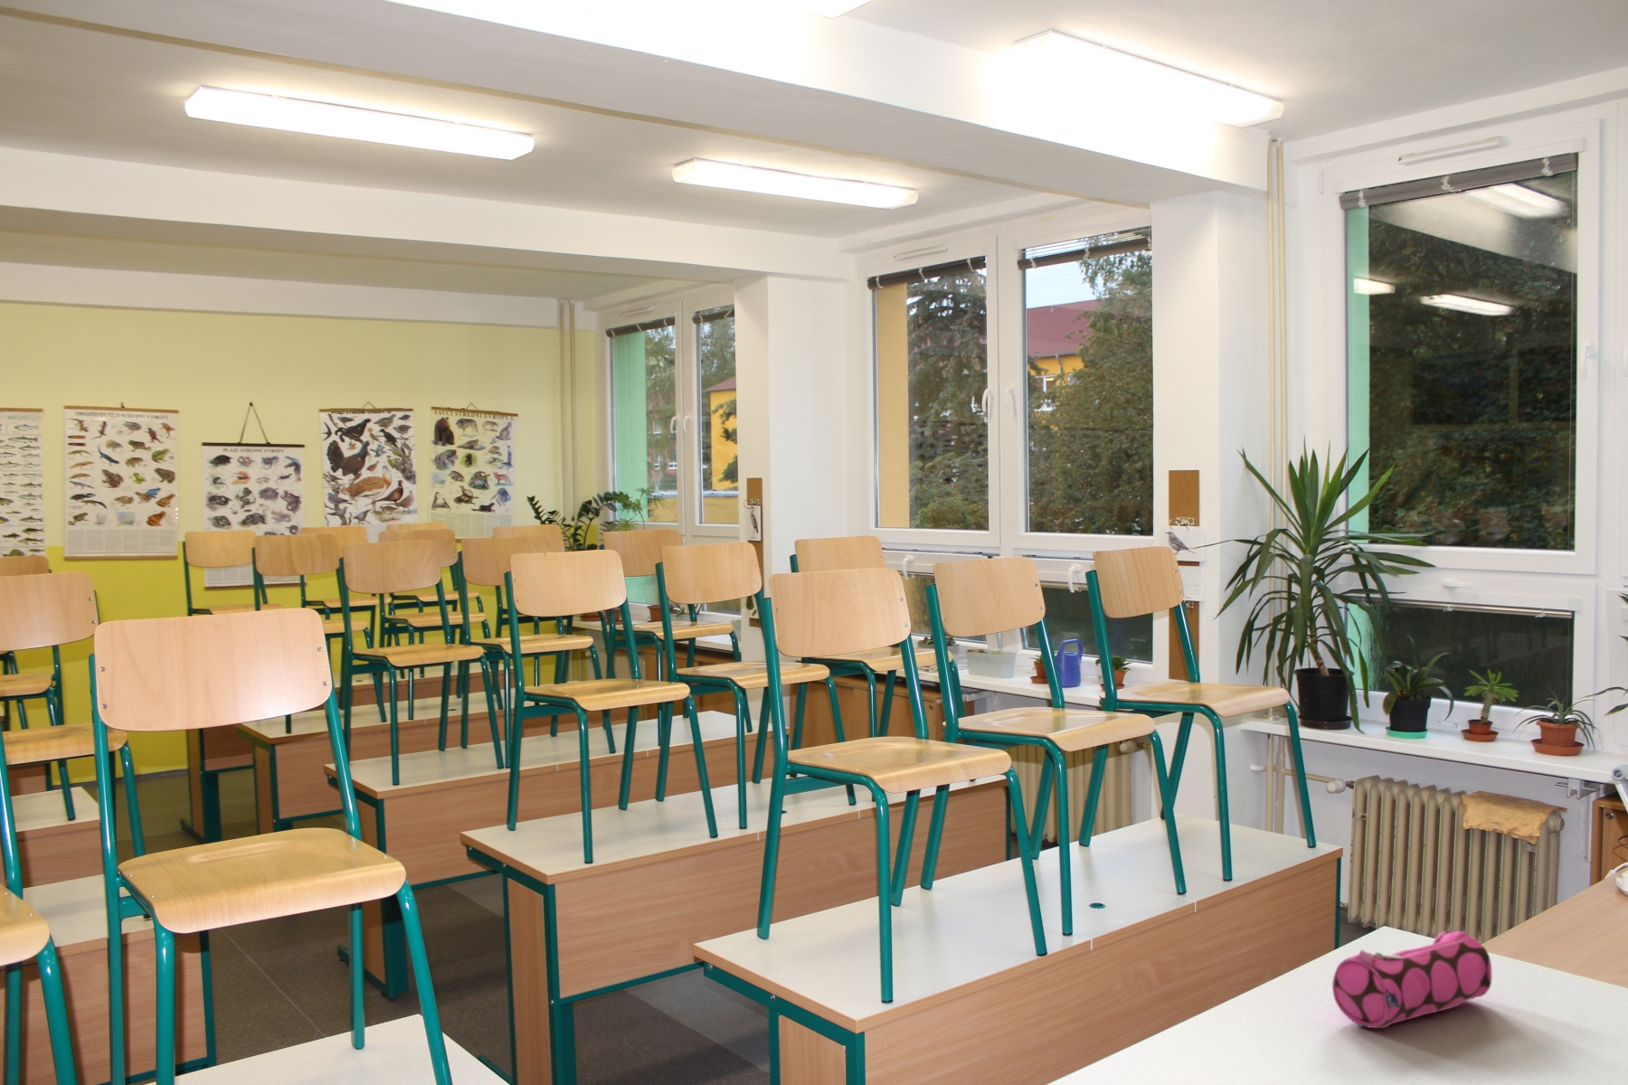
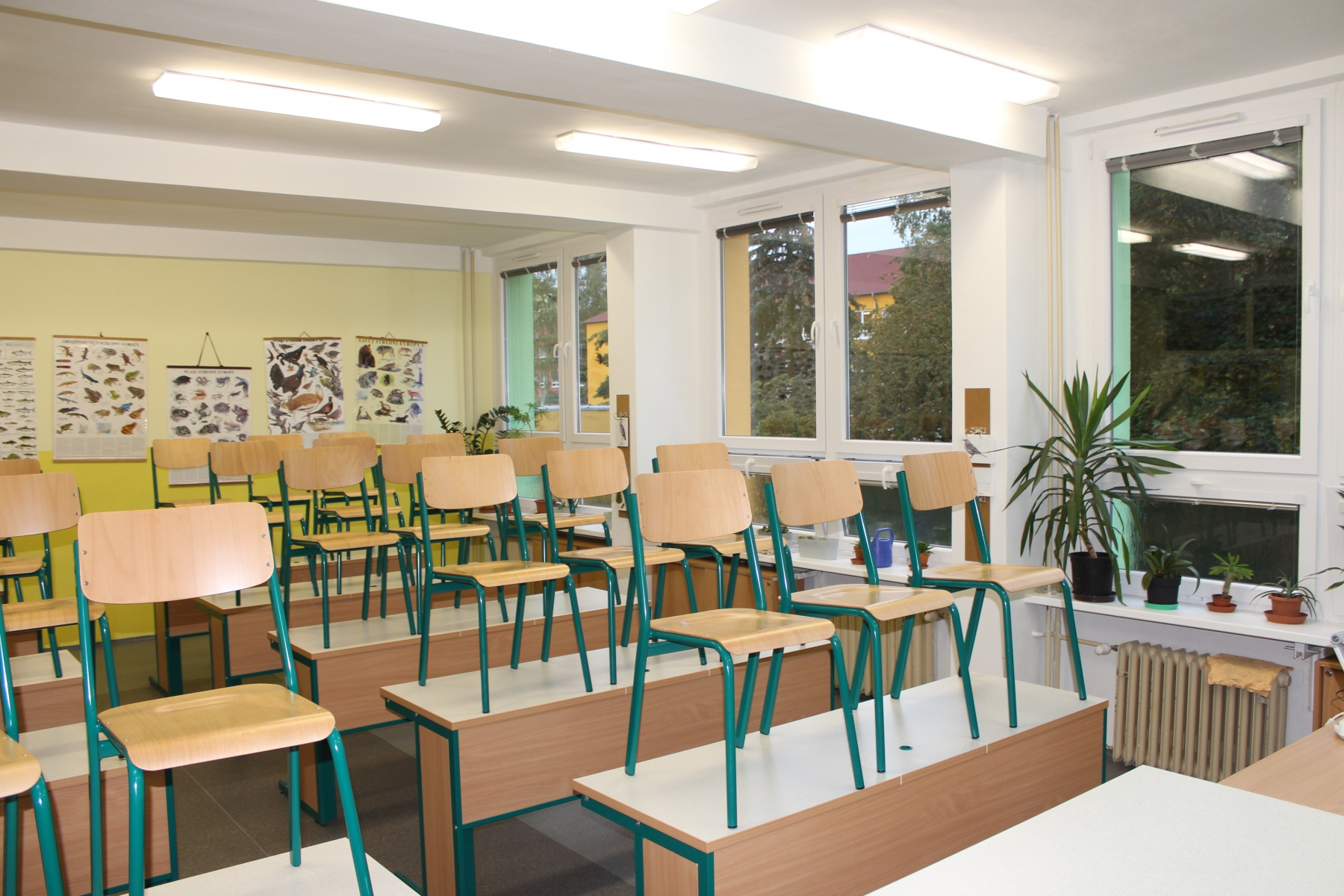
- pencil case (1416, 975)
